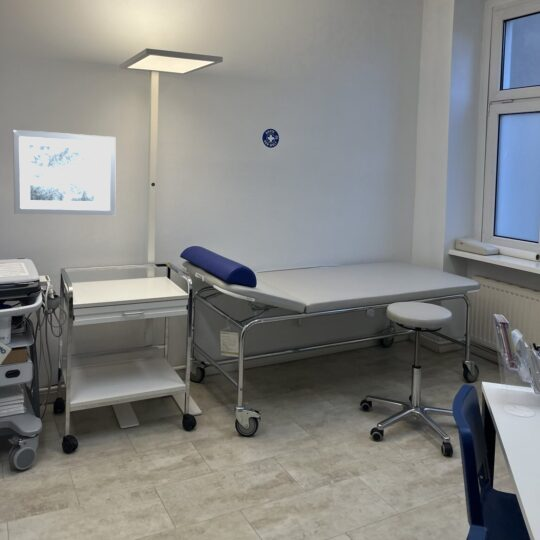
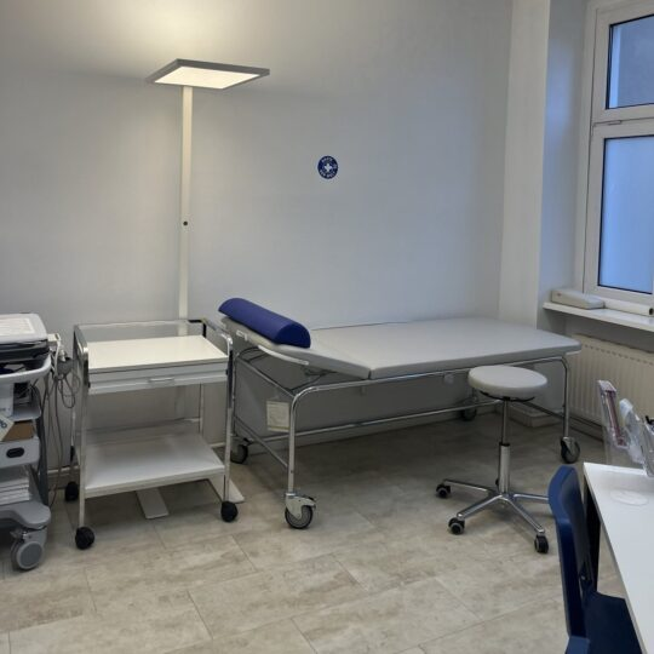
- wall art (66, 174)
